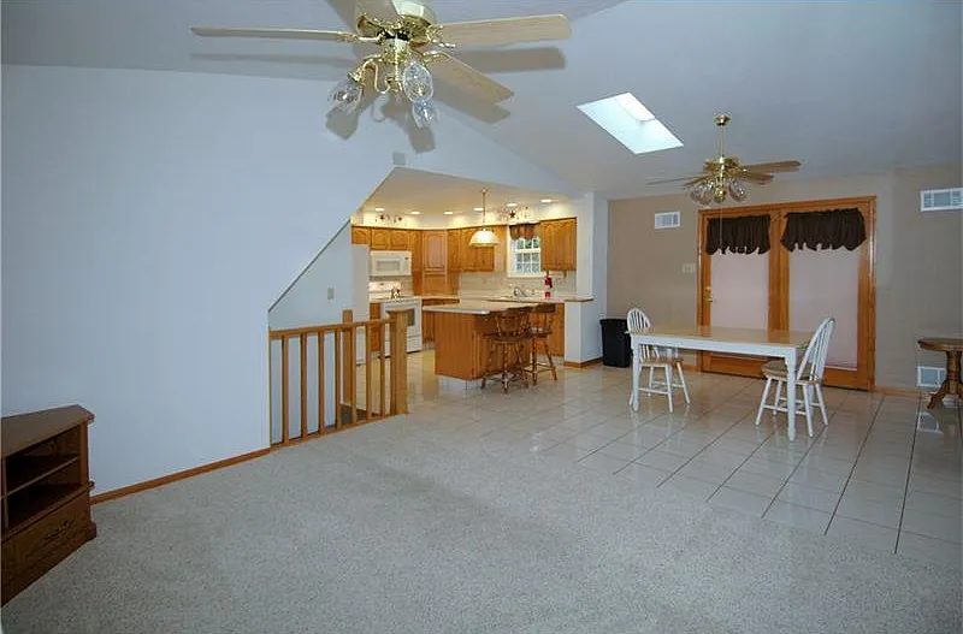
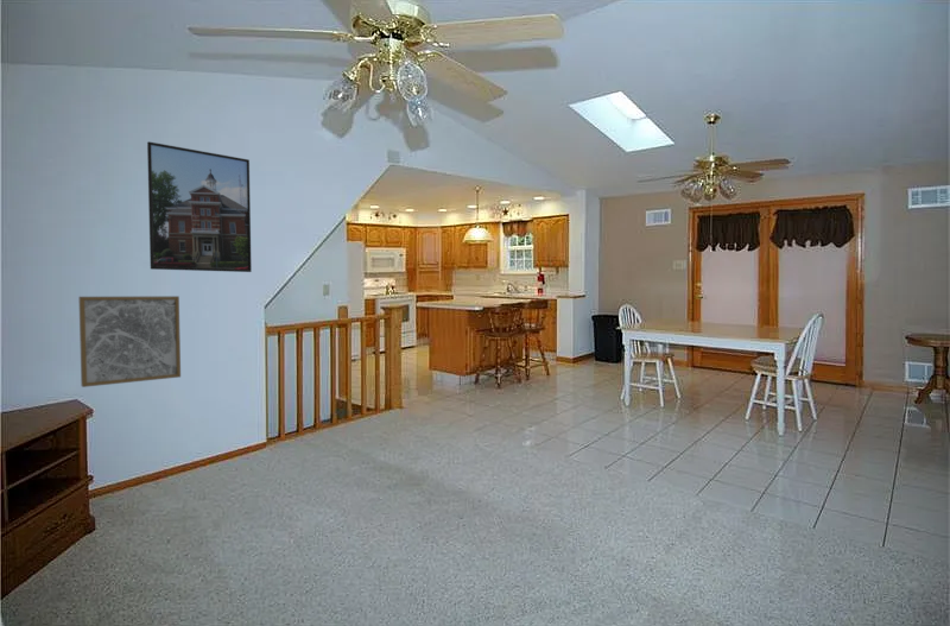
+ wall art (132, 339)
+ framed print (202, 210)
